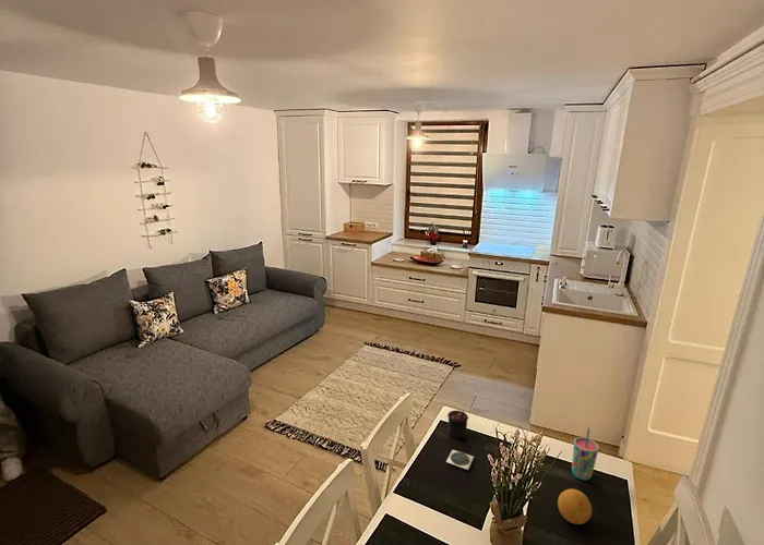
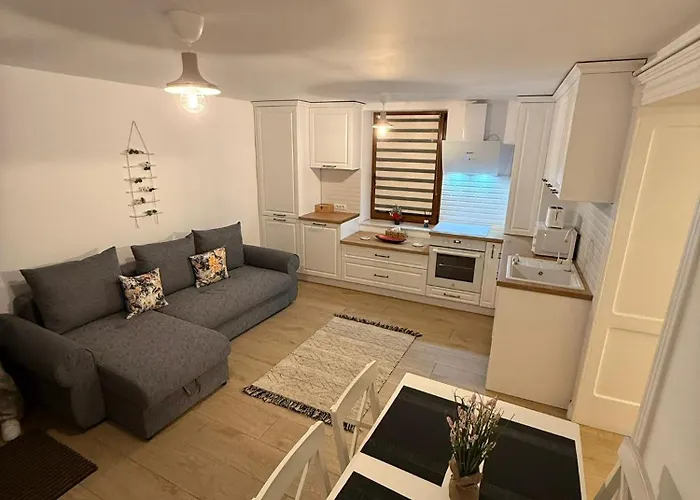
- coaster (459, 459)
- candle (457, 420)
- fruit (574, 506)
- cup (584, 451)
